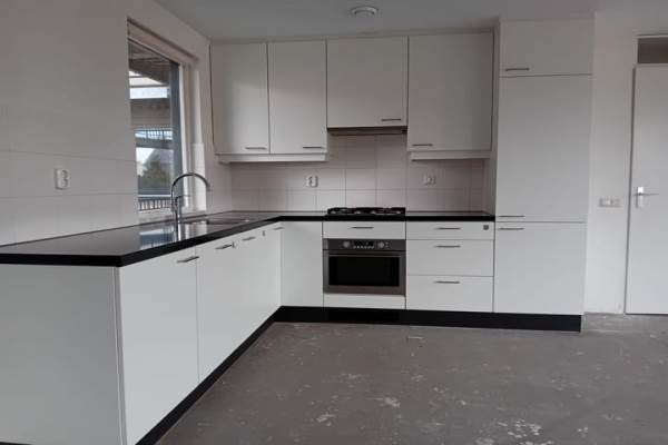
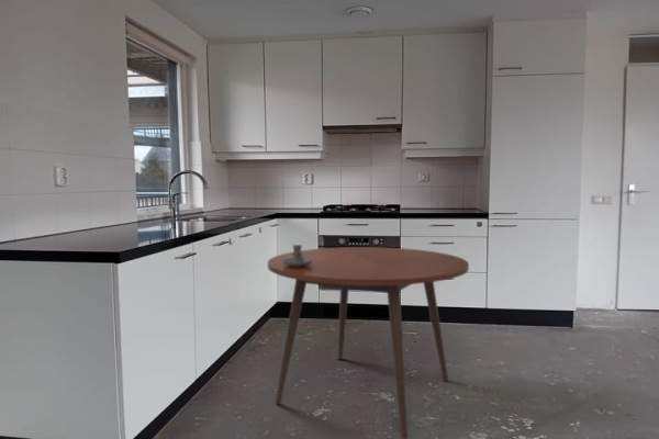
+ candle holder (298, 255)
+ dining table (345, 324)
